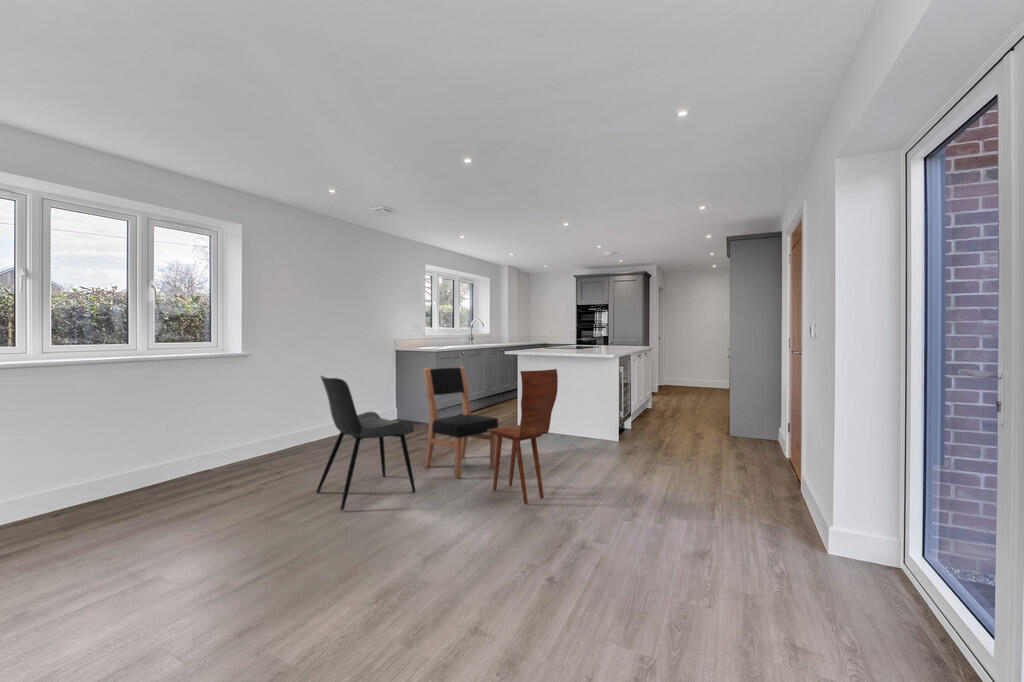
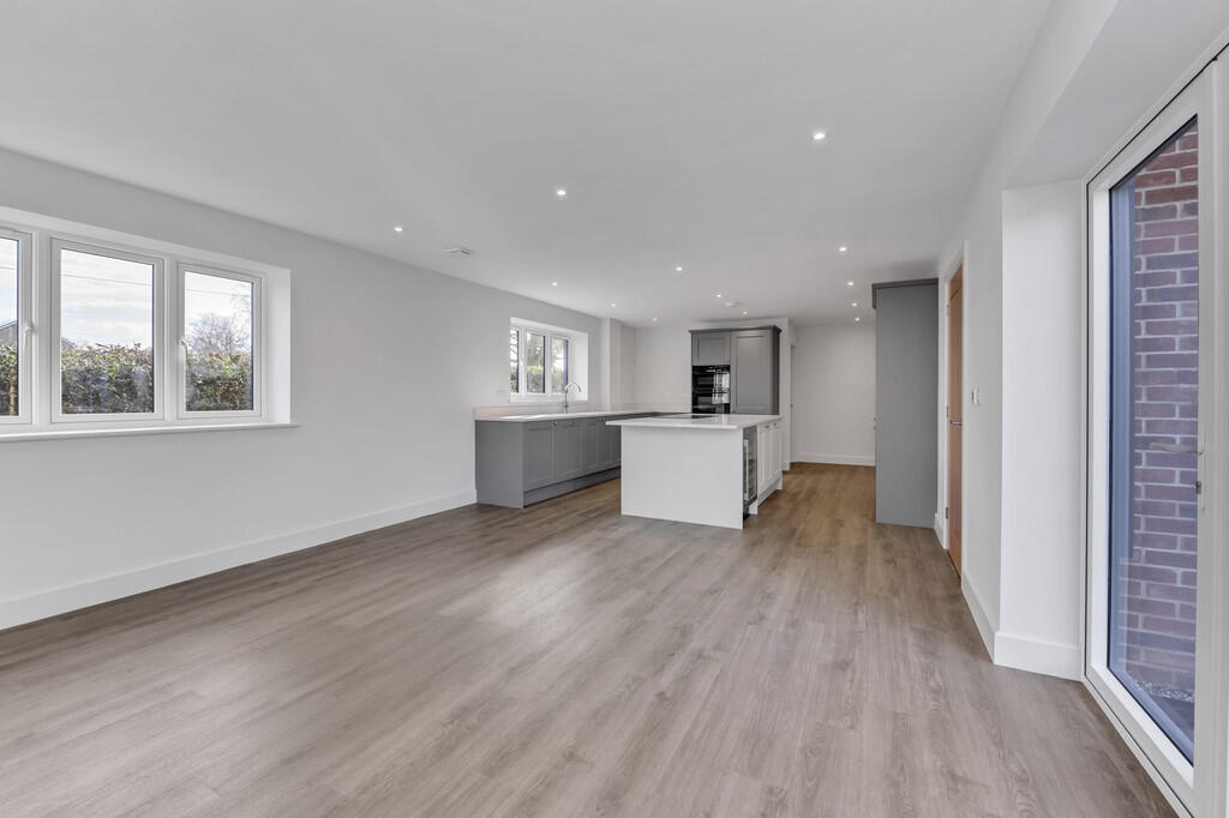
- dining chair (460, 417)
- dining chair (521, 432)
- dining chair (366, 433)
